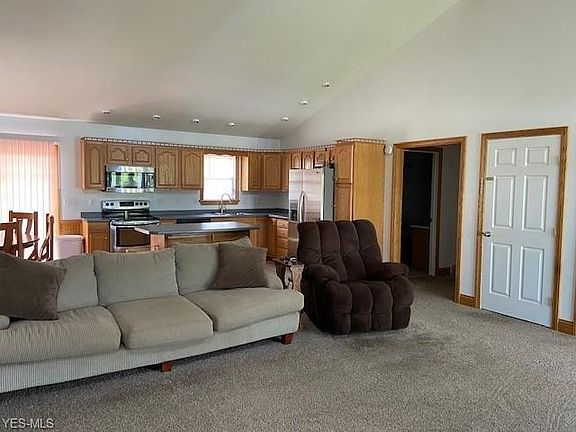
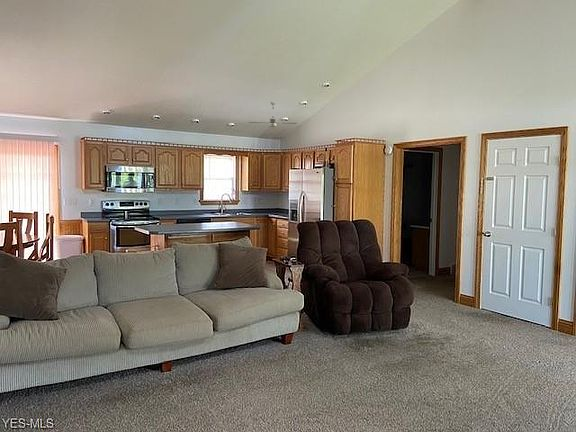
+ ceiling fan (273, 118)
